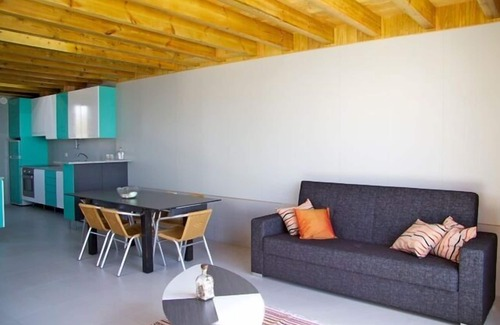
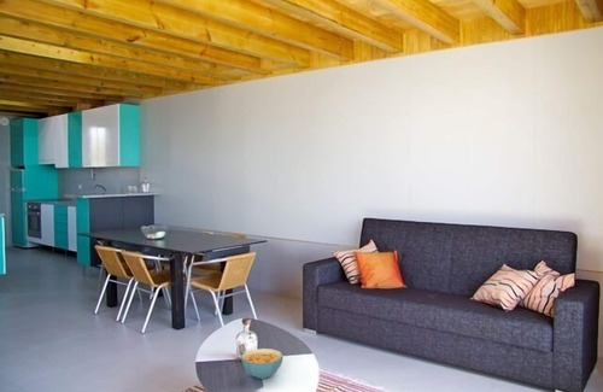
+ cereal bowl (262, 365)
